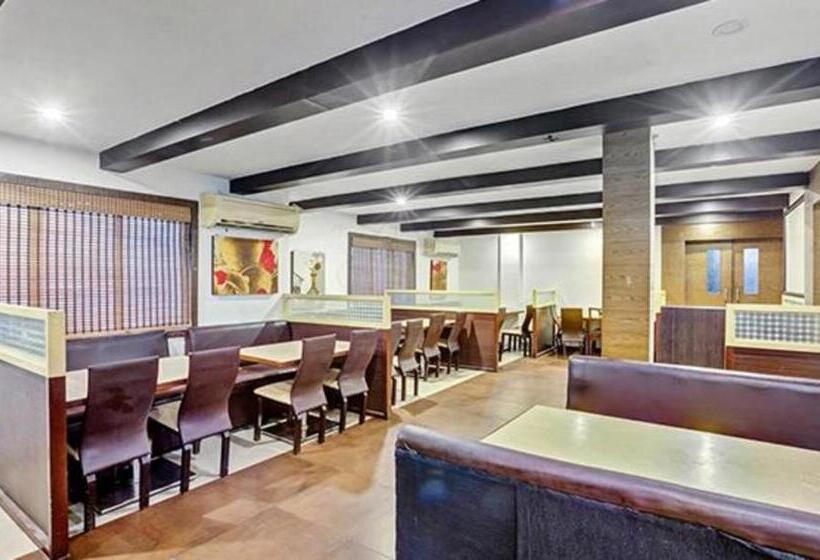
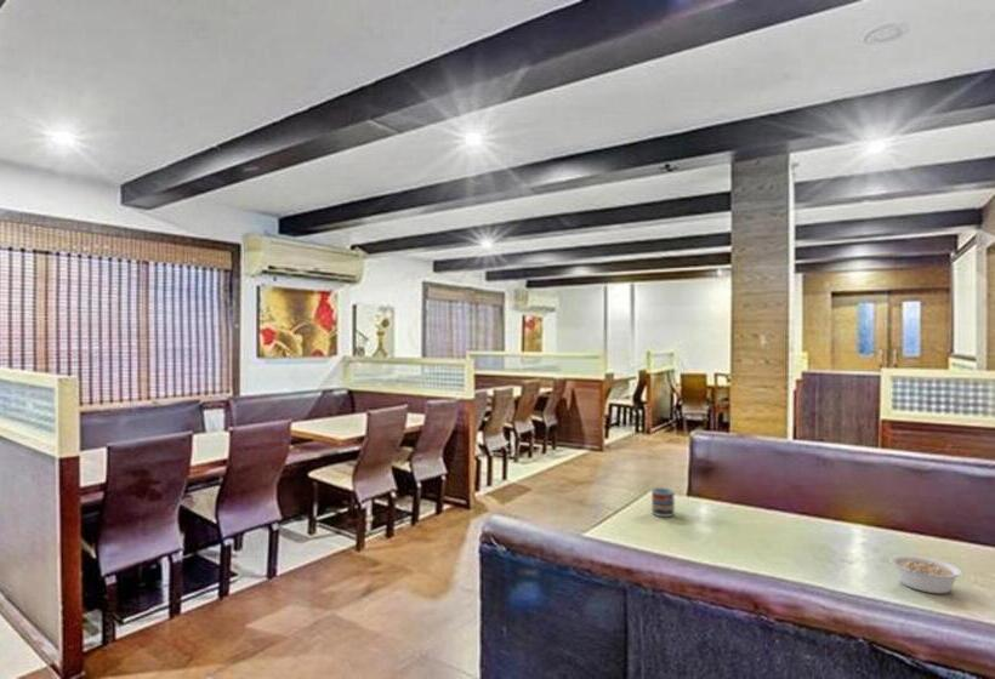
+ cup (664, 501)
+ legume (927, 574)
